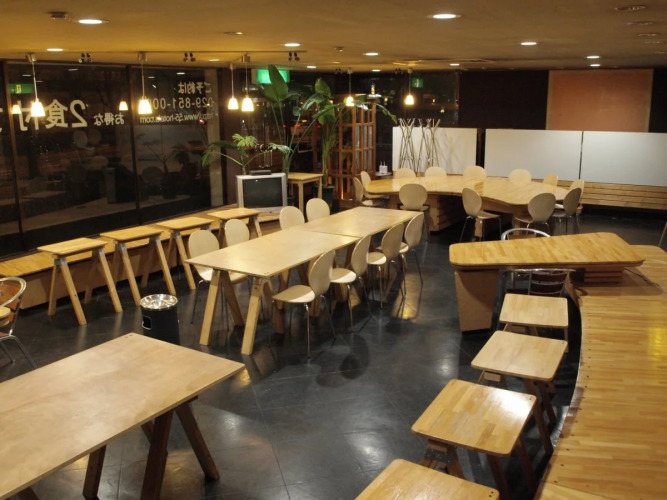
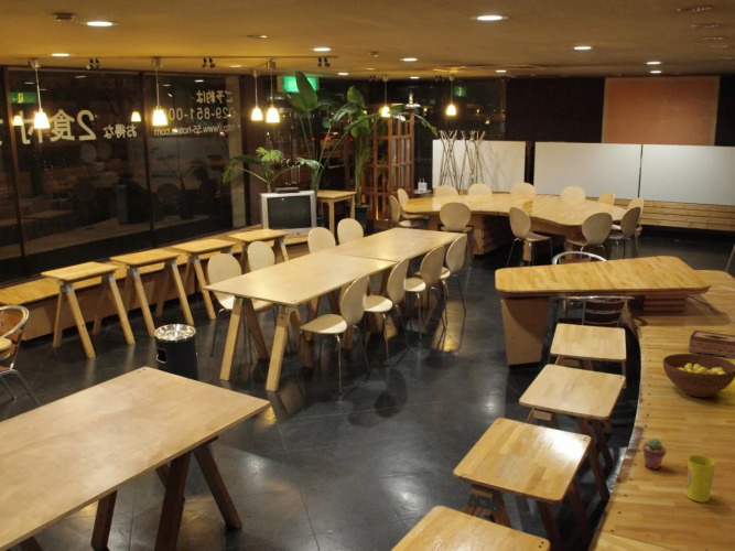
+ potted succulent (653, 452)
+ fruit bowl (698, 378)
+ tissue box (714, 344)
+ cup (699, 478)
